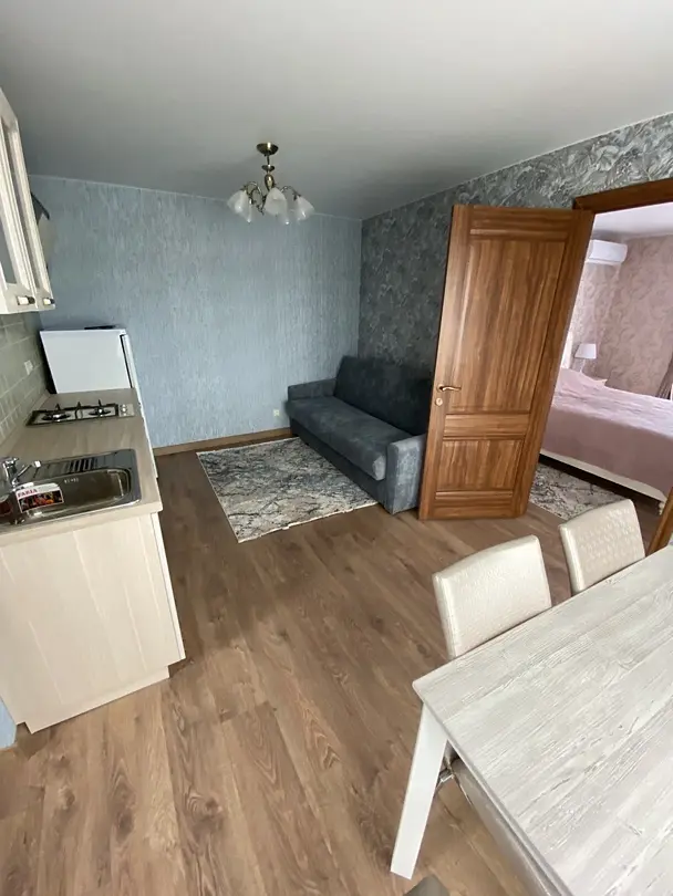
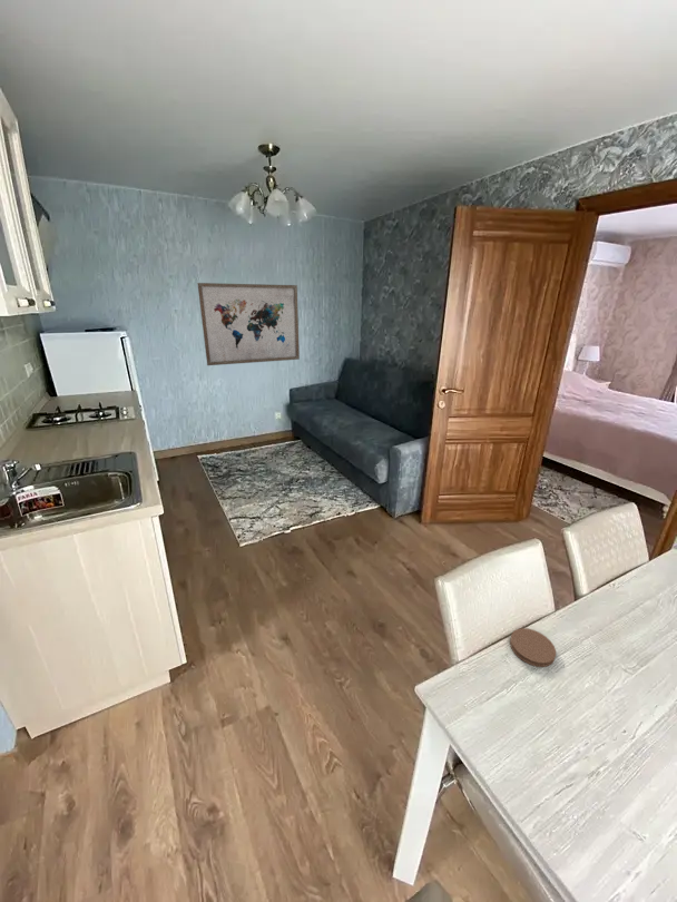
+ coaster (532, 646)
+ wall art (253, 324)
